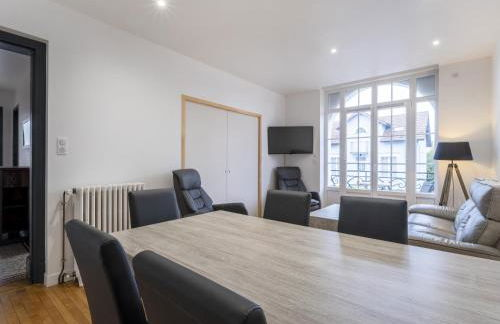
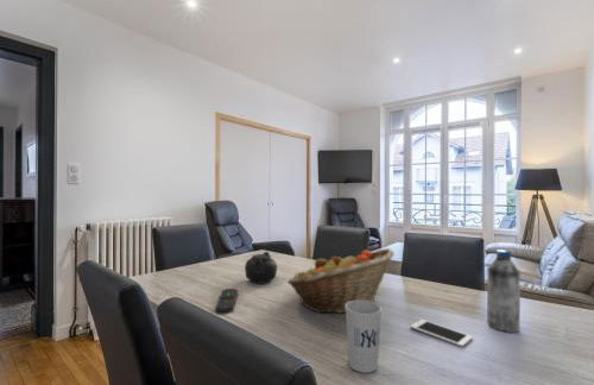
+ teapot (261, 266)
+ cup (362, 335)
+ fruit basket (342, 274)
+ remote control (227, 299)
+ water bottle (503, 288)
+ cell phone (440, 332)
